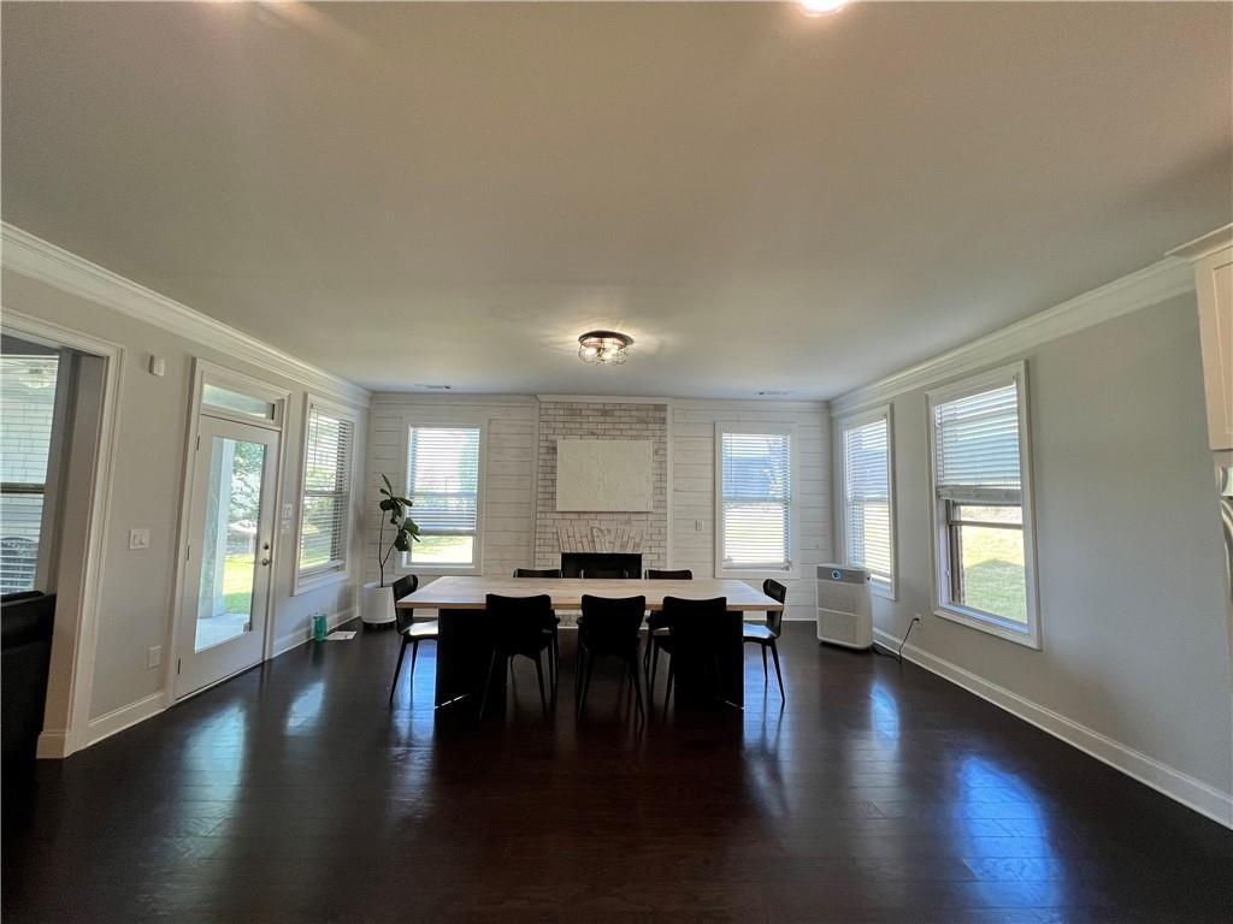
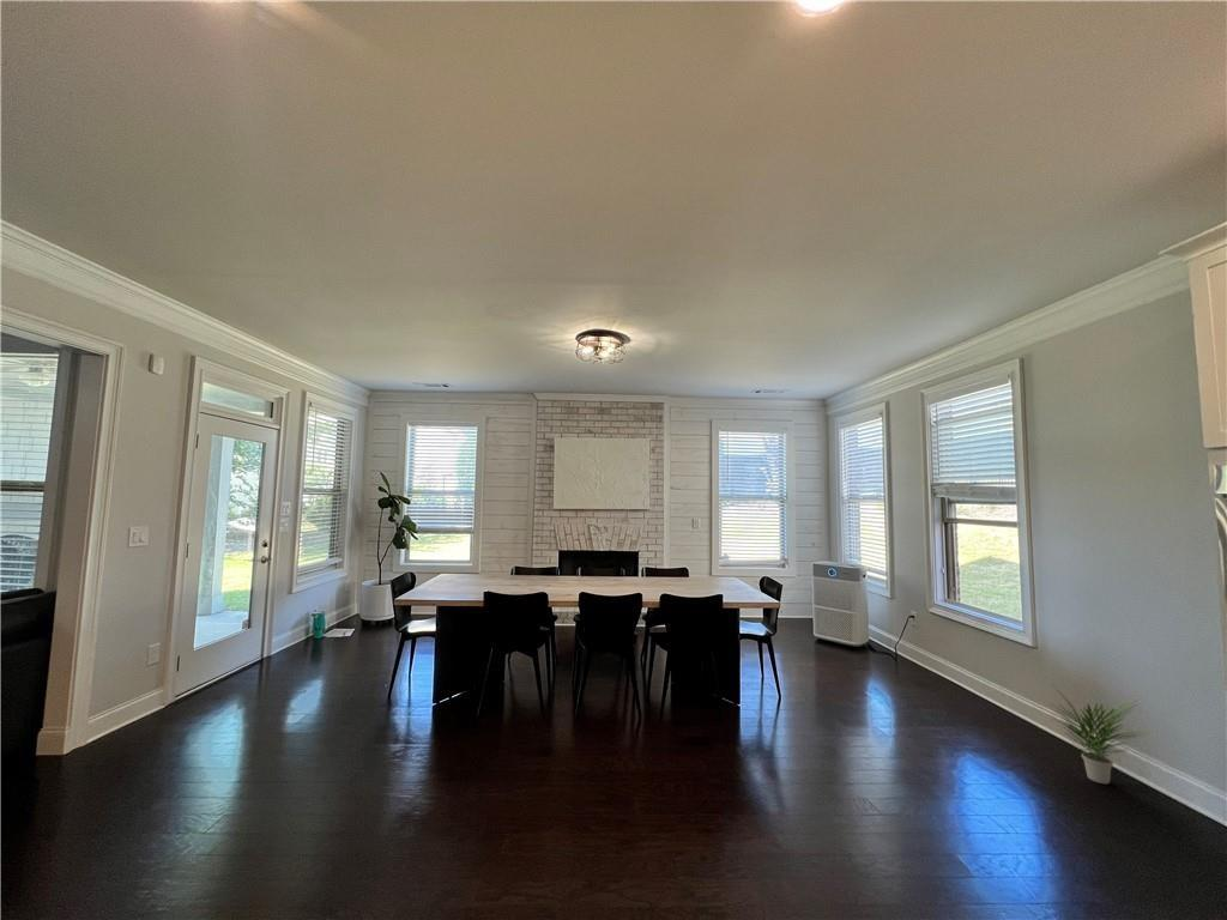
+ potted plant (1093, 734)
